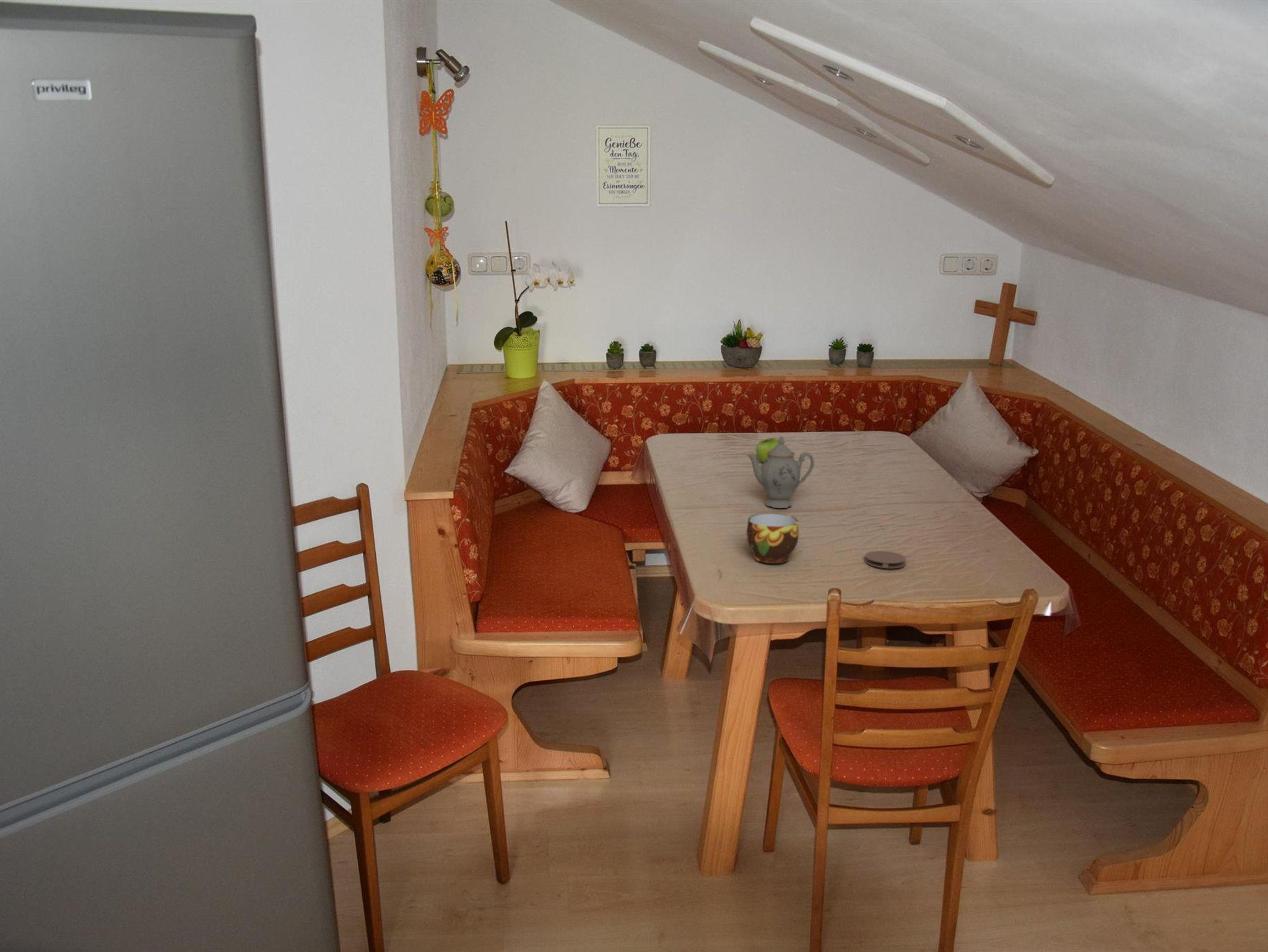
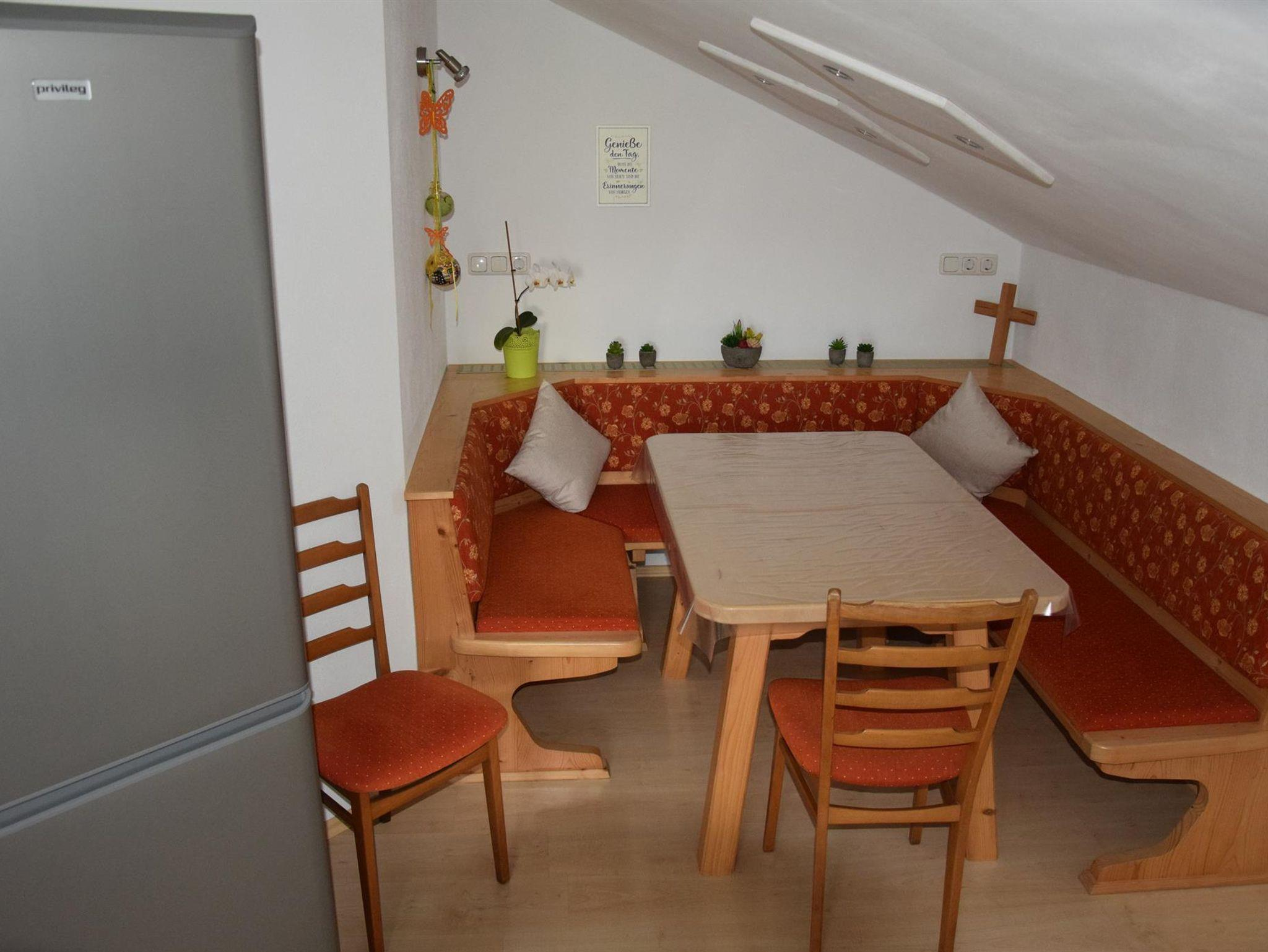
- cup (770, 538)
- chinaware (779, 470)
- fruit (769, 451)
- coaster (885, 559)
